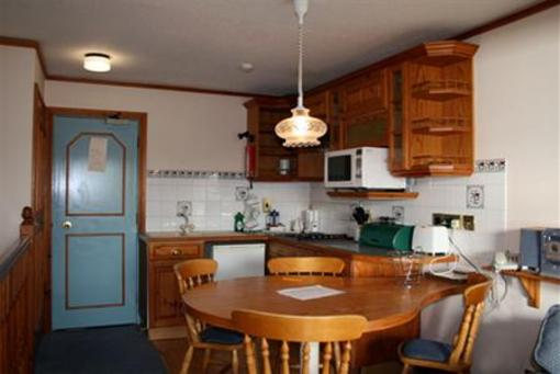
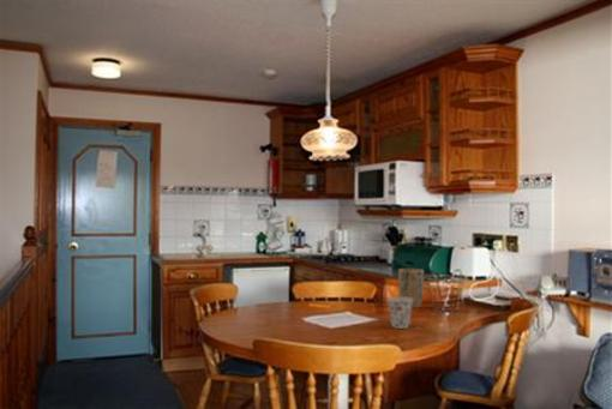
+ plant pot (410, 288)
+ cup (400, 312)
